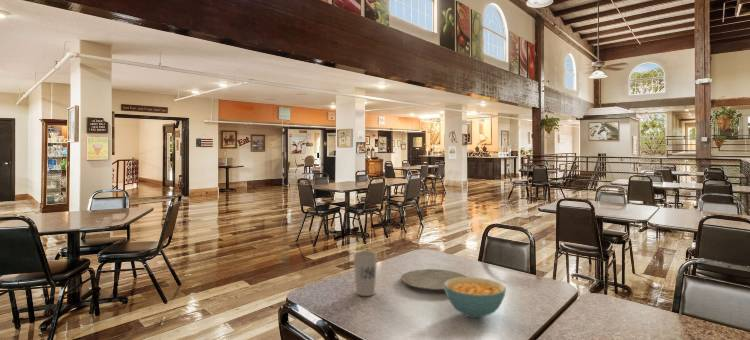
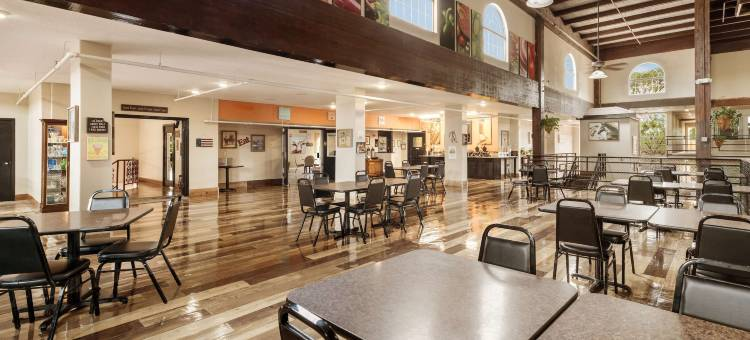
- cereal bowl (474, 300)
- plate (434, 280)
- cup (365, 273)
